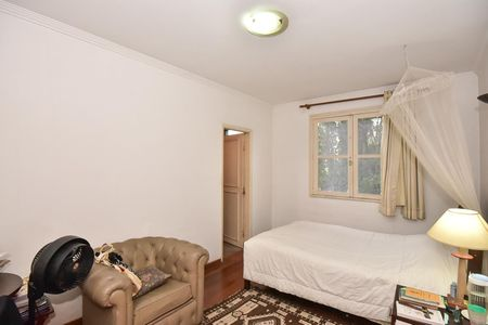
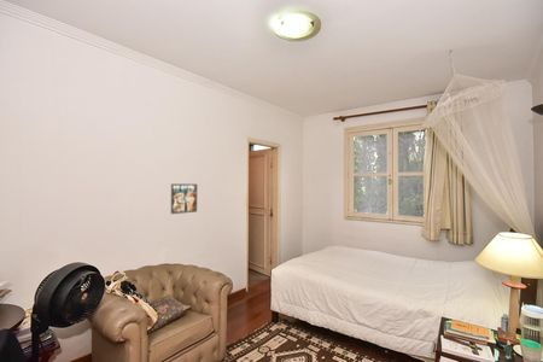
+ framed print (183, 198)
